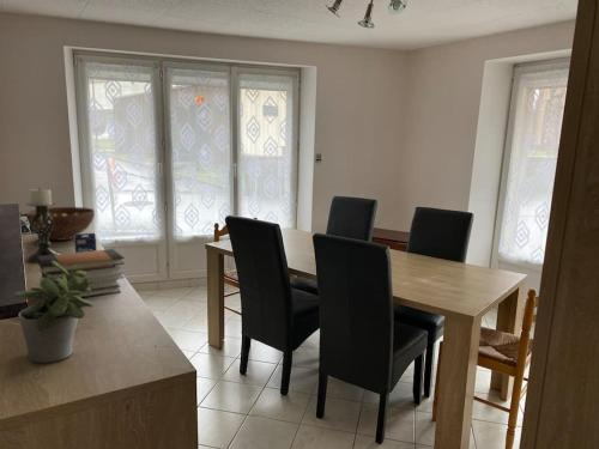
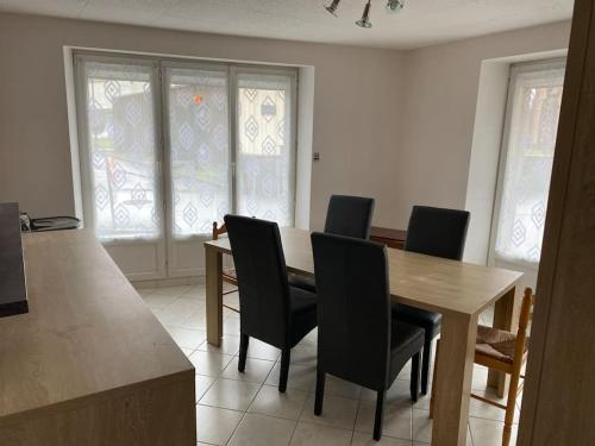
- candle holder (42, 223)
- potted plant (63, 310)
- fruit bowl (61, 224)
- book stack (83, 271)
- small box (85, 249)
